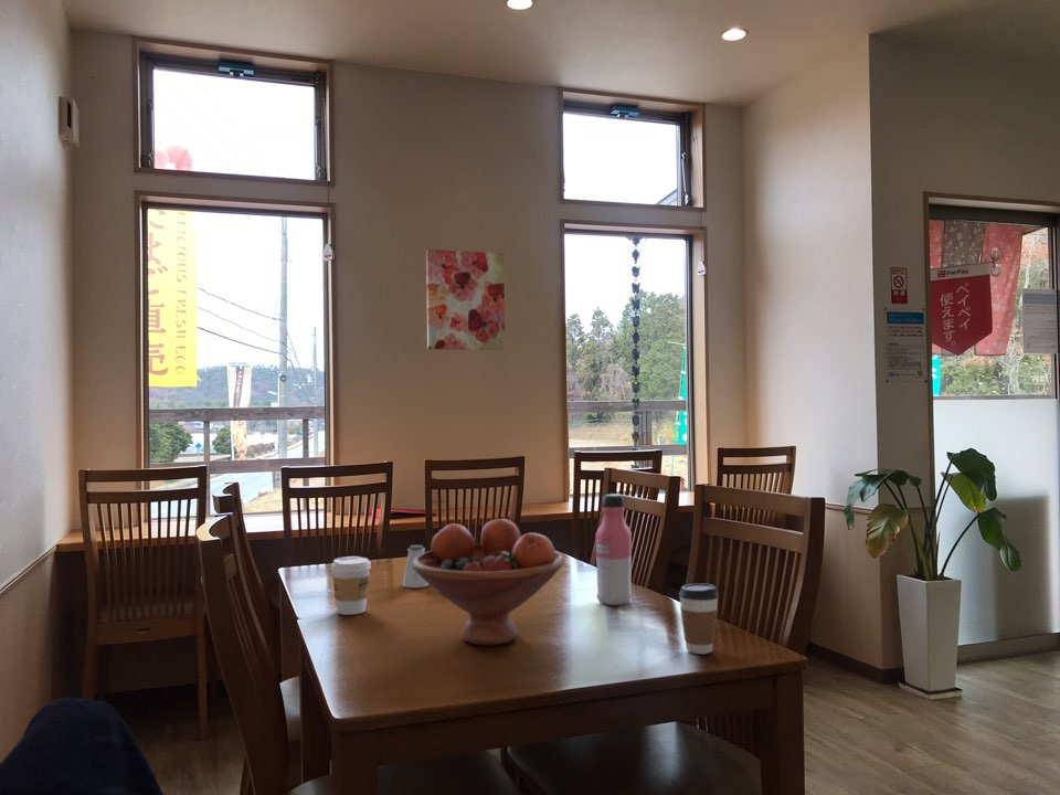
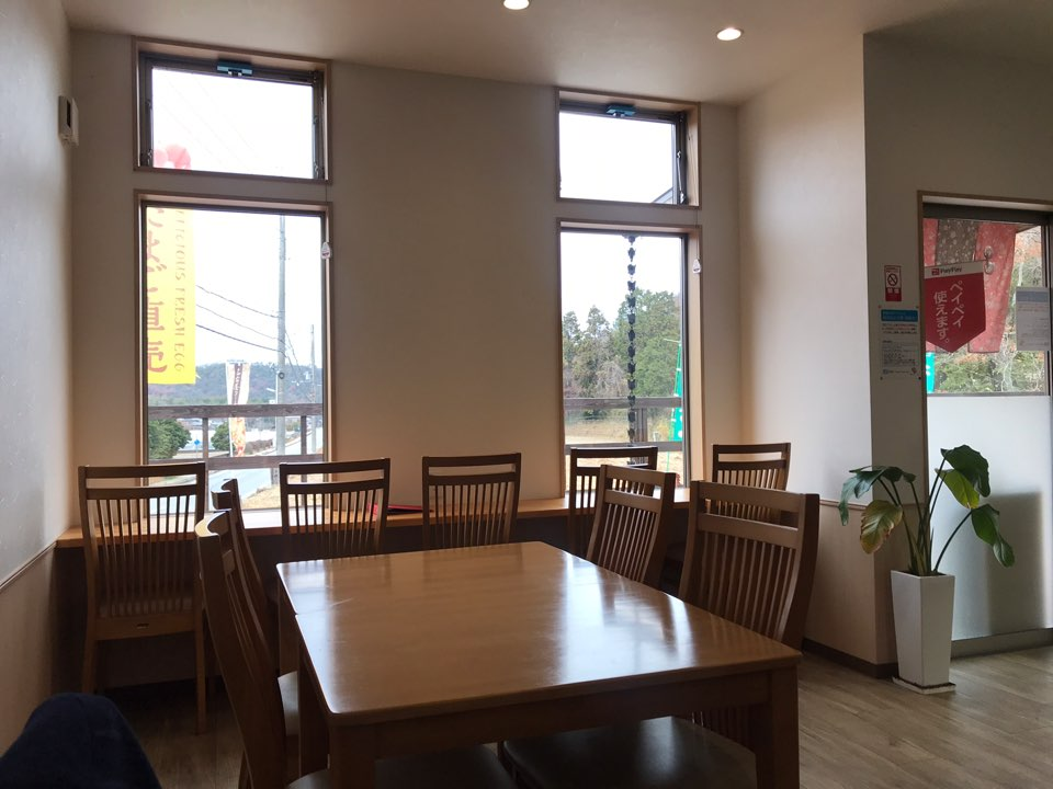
- fruit bowl (488, 582)
- coffee cup (699, 618)
- wall art (466, 300)
- saltshaker (412, 566)
- water bottle (613, 548)
- coffee cup (351, 584)
